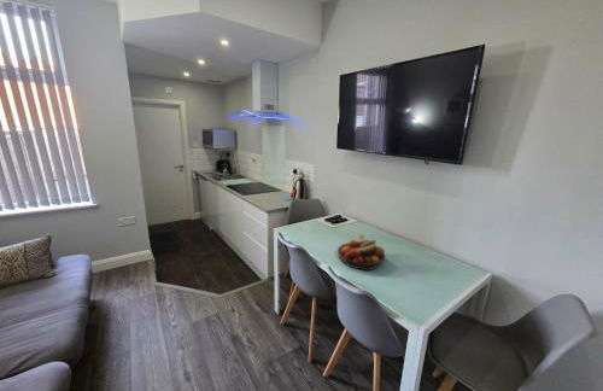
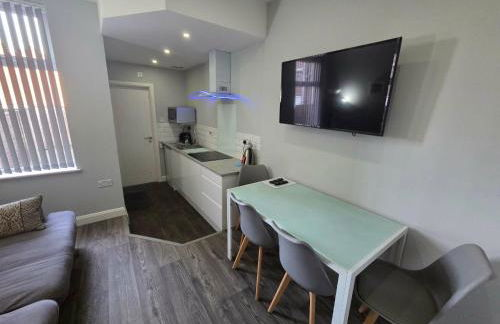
- fruit bowl (361, 250)
